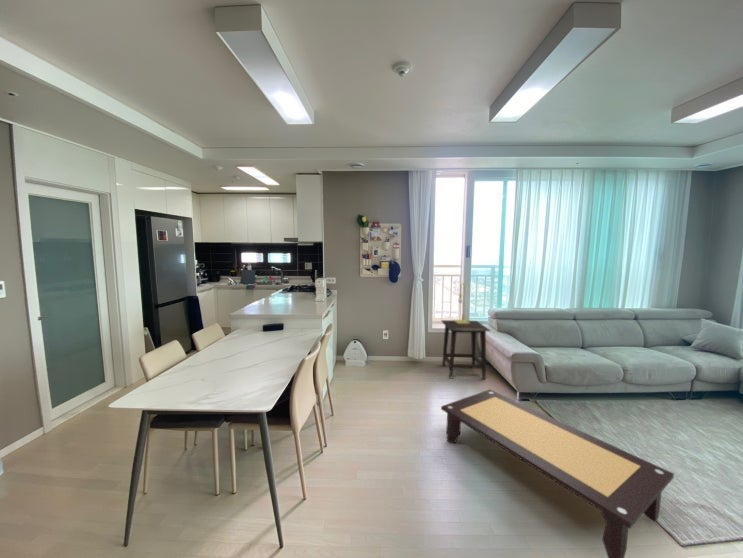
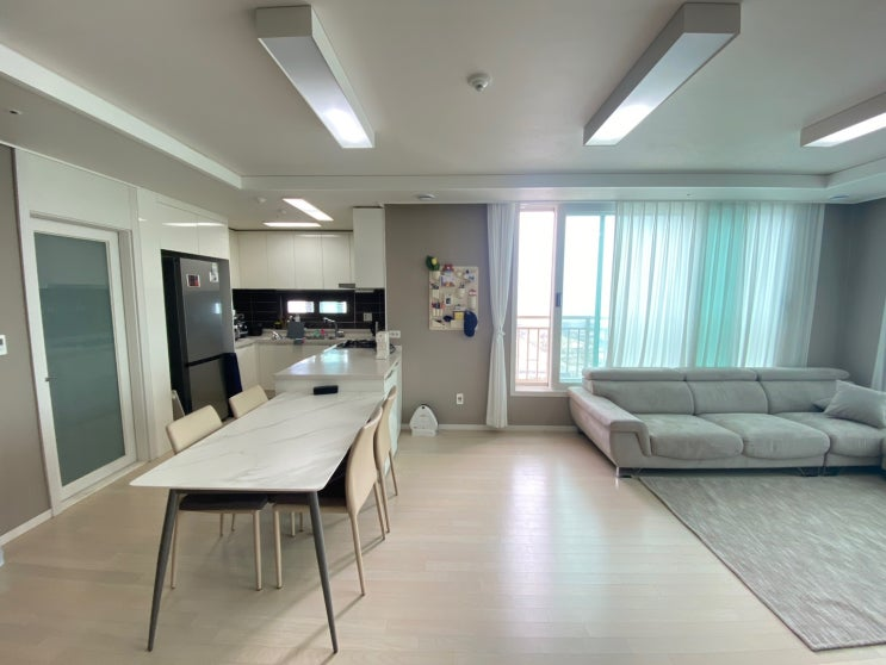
- coffee table (535, 453)
- table lamp (461, 302)
- side table (463, 354)
